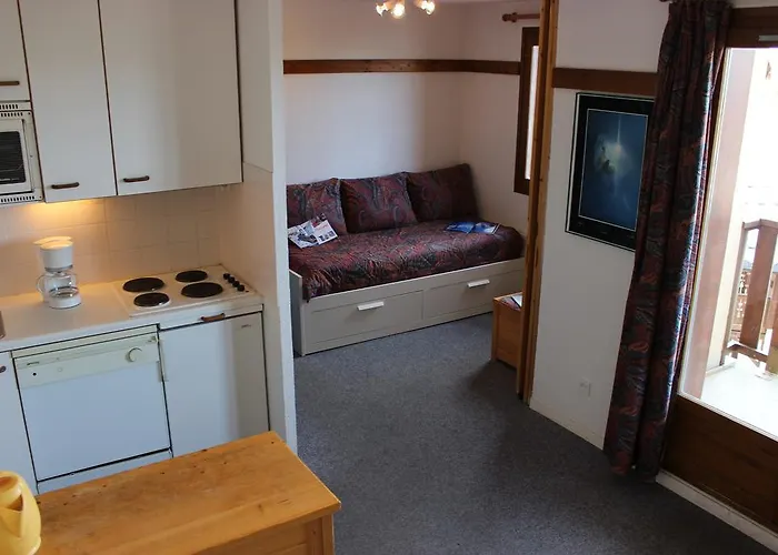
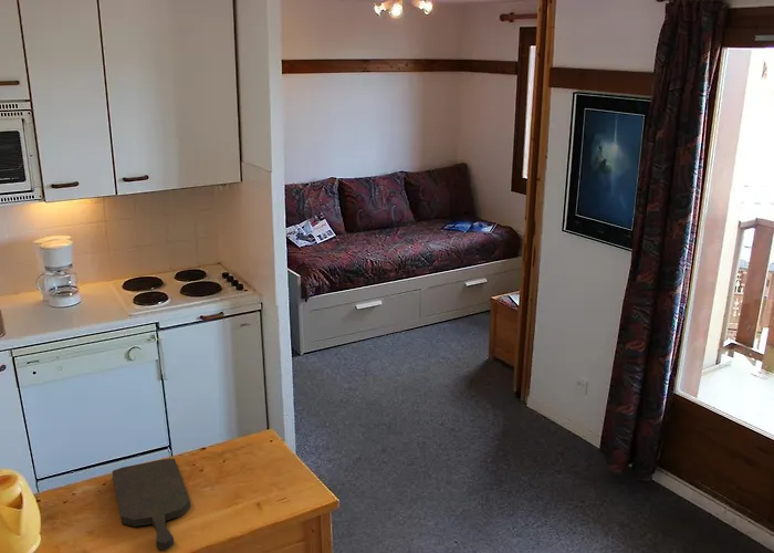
+ cutting board (154, 502)
